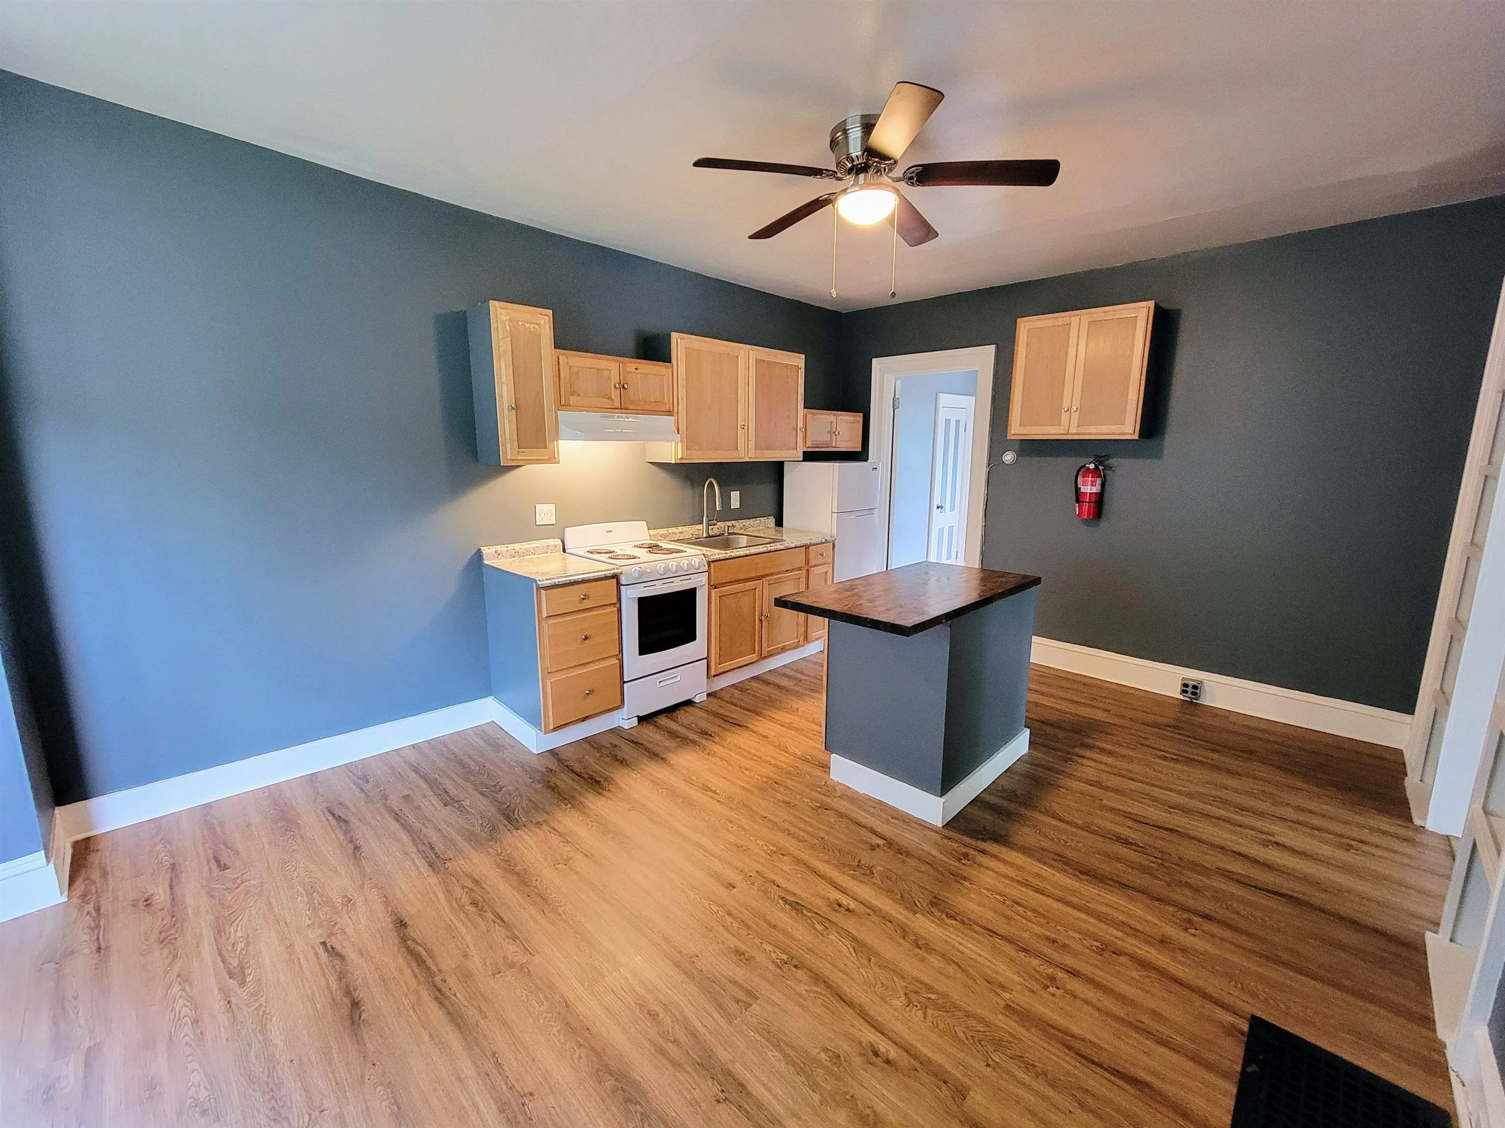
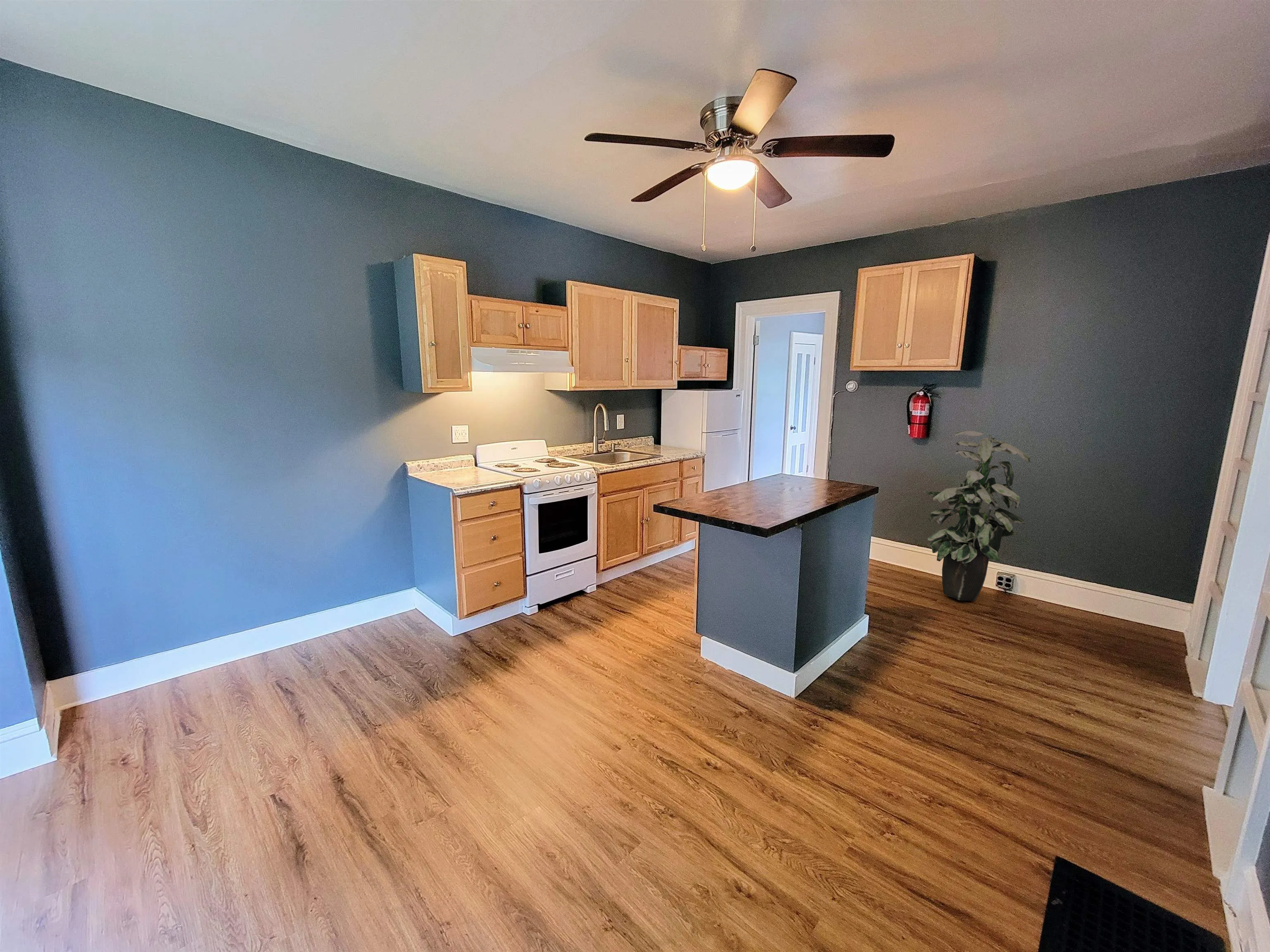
+ indoor plant (969, 515)
